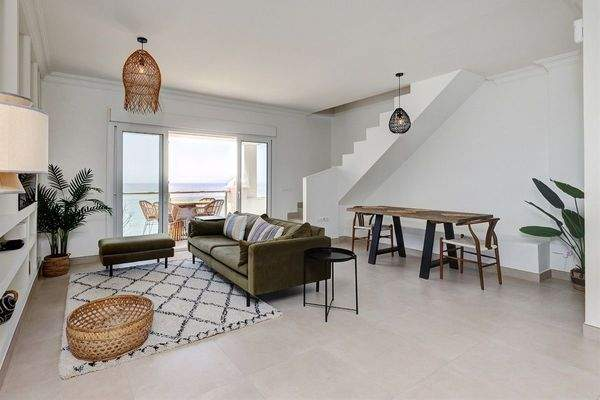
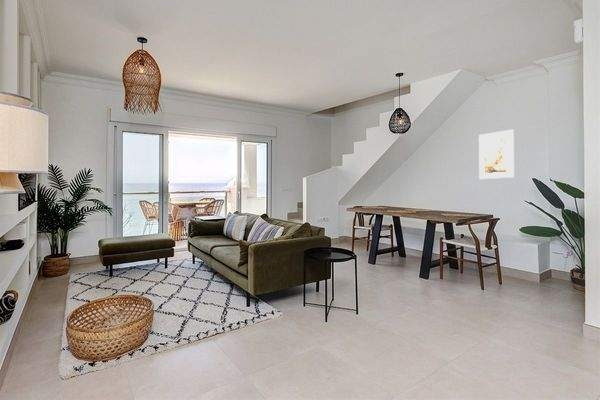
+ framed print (495, 155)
